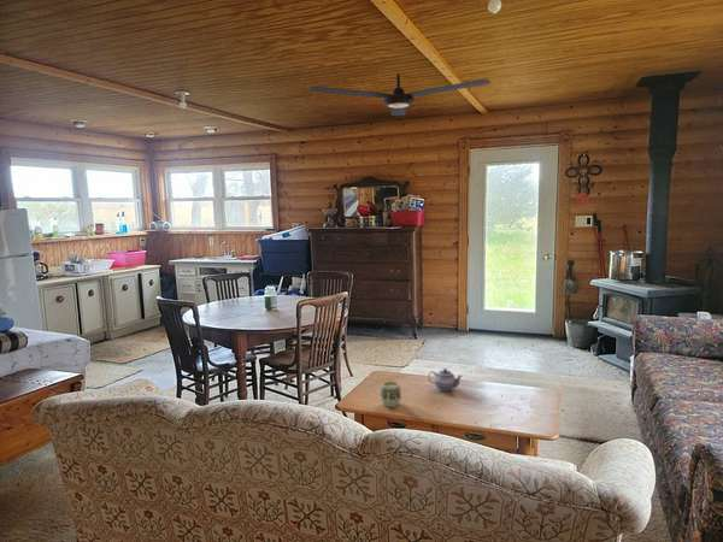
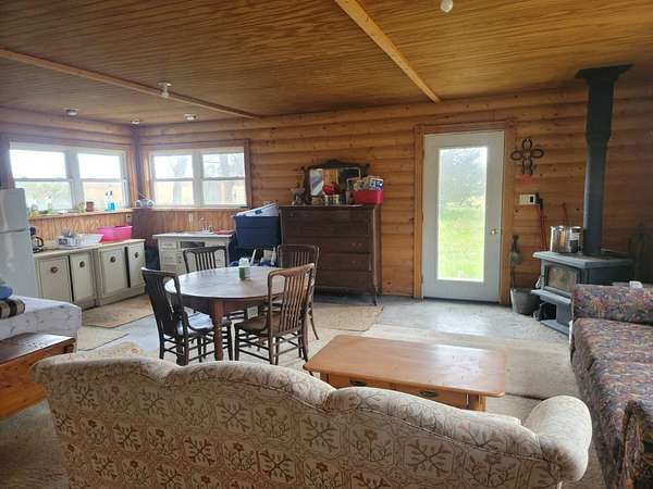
- ceiling fan (398, 95)
- cup (390, 394)
- teapot (445, 378)
